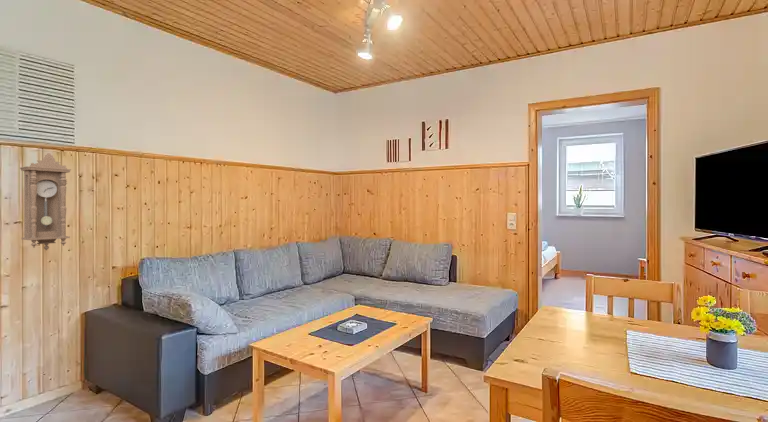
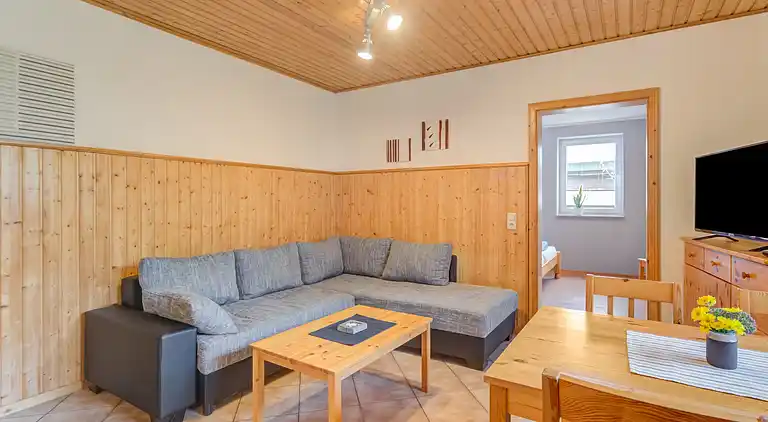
- pendulum clock (46, 202)
